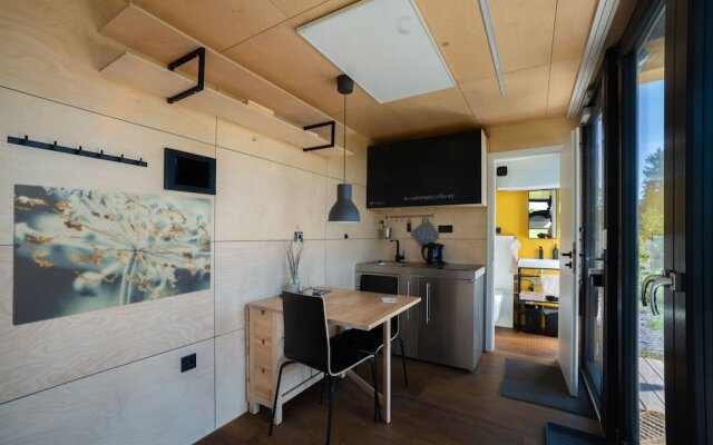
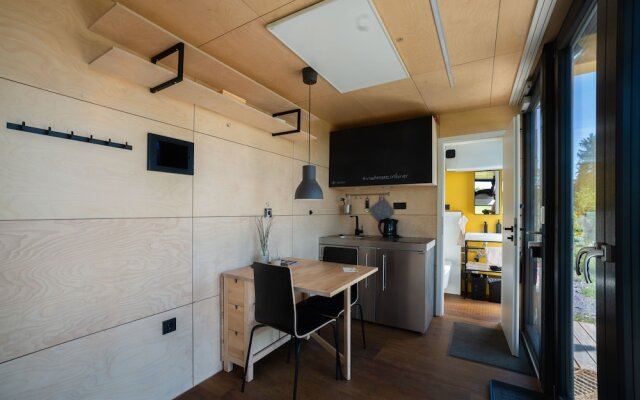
- wall art (133, 248)
